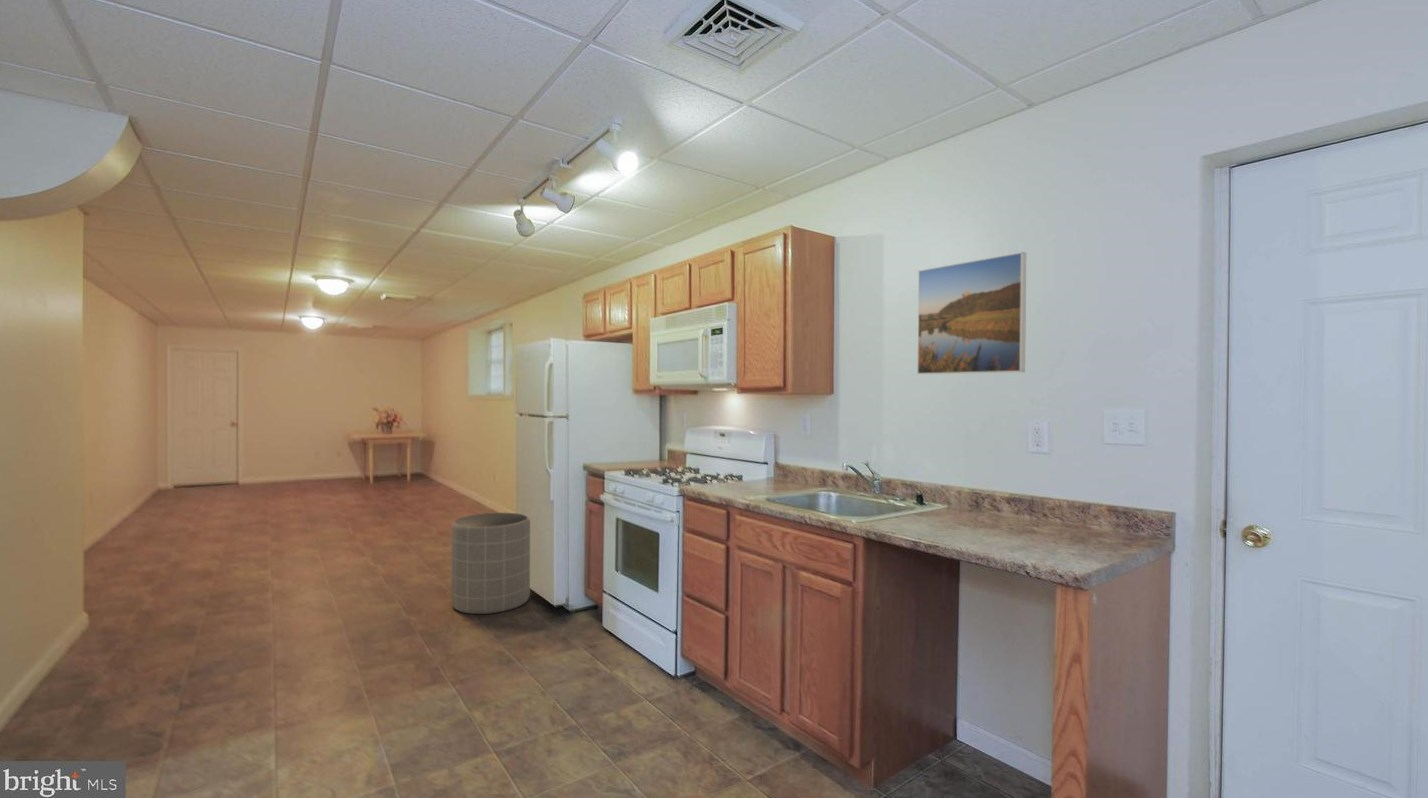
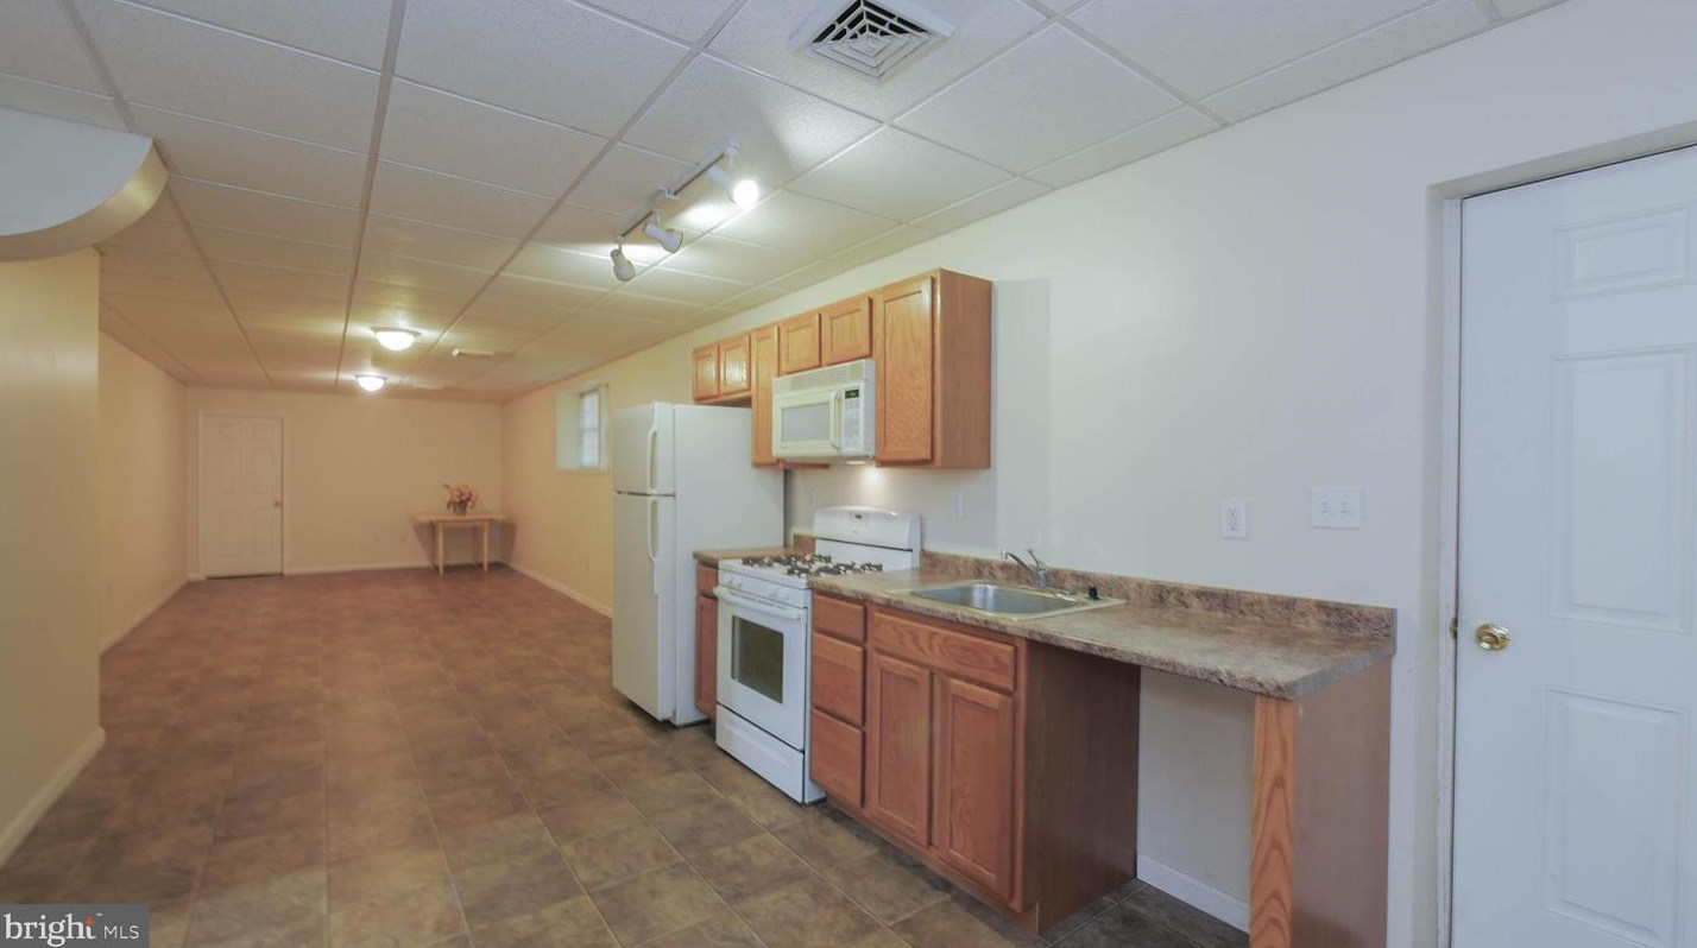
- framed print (968, 317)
- trash can (491, 560)
